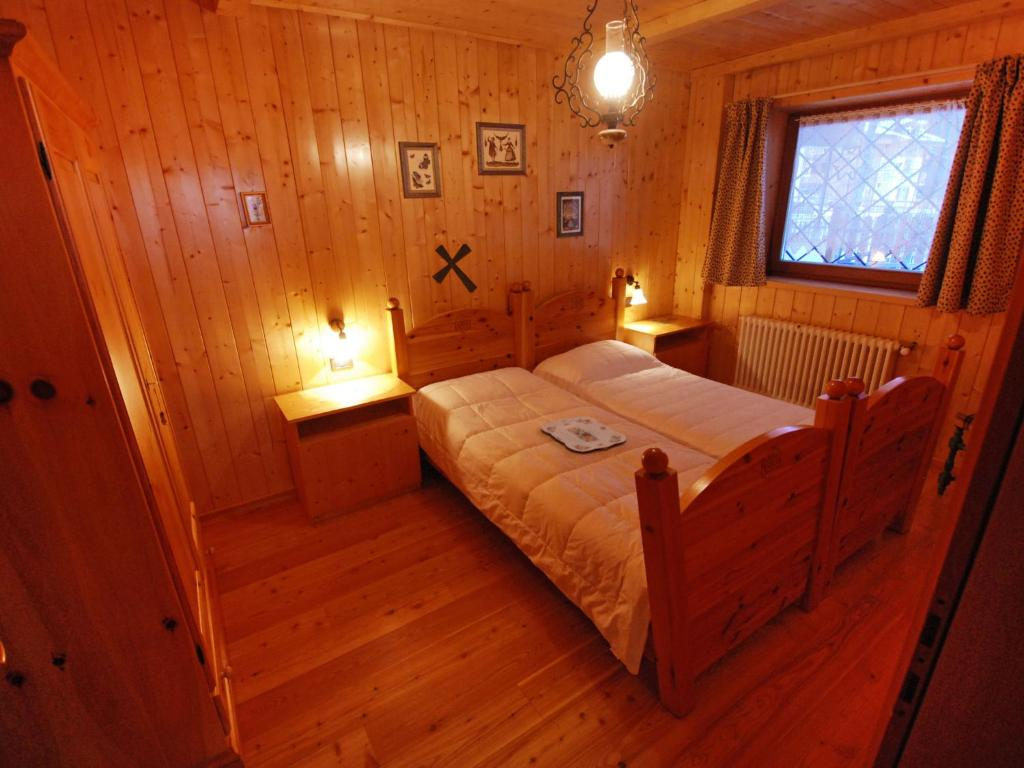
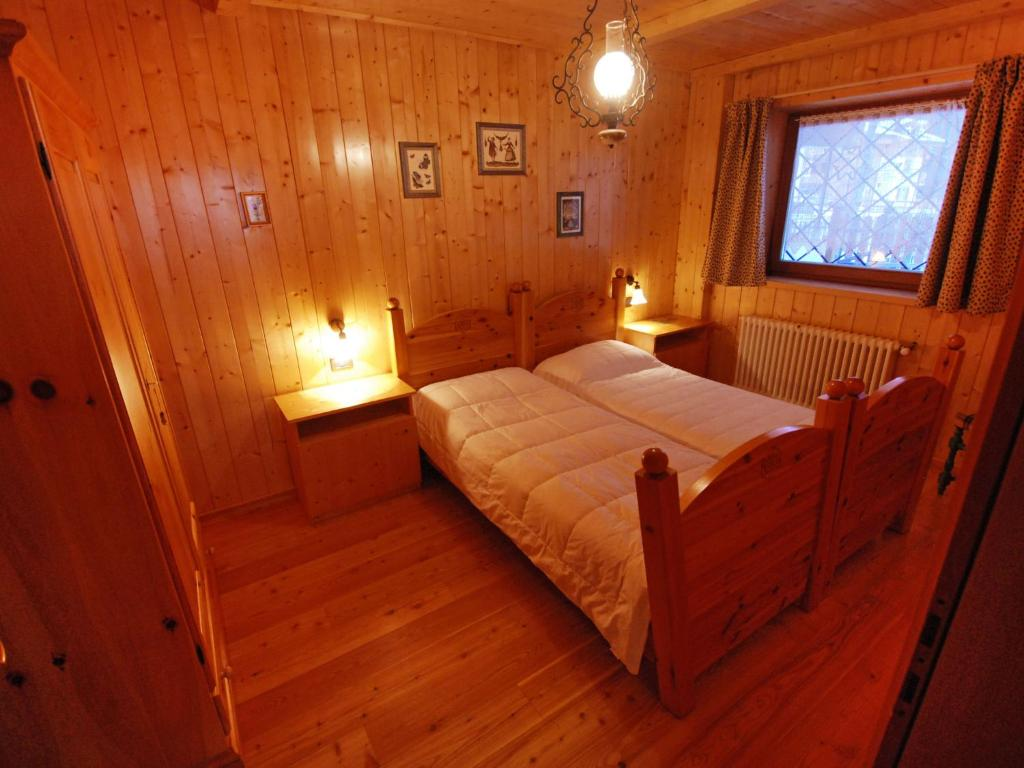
- serving tray (582, 433)
- decorative cross (454, 269)
